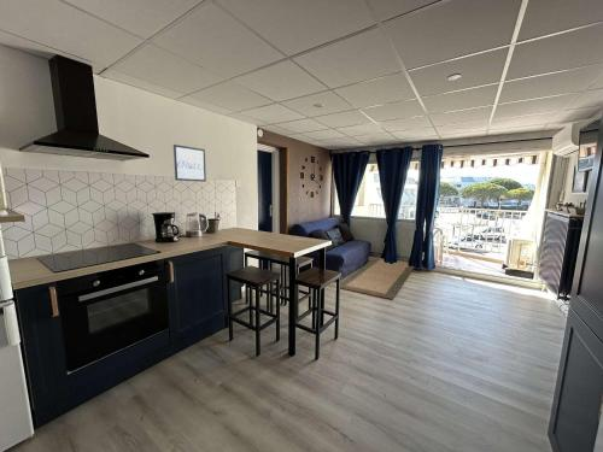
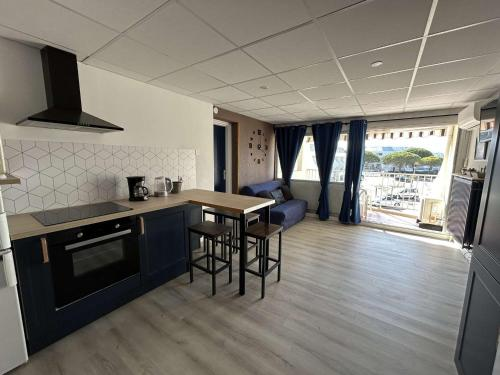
- rug (385, 270)
- wall art (191, 164)
